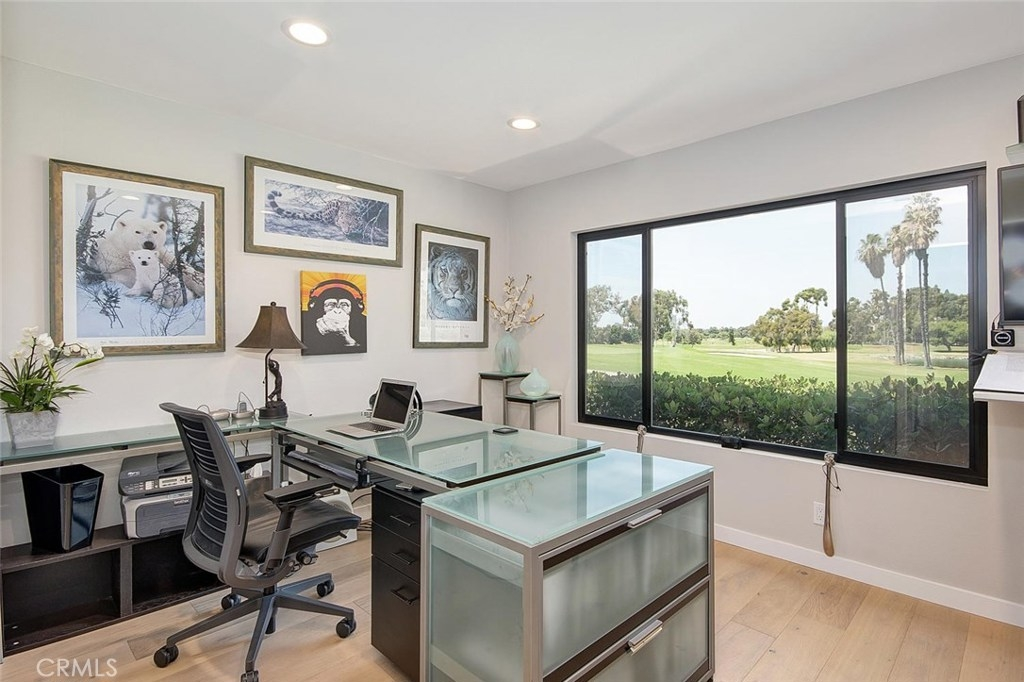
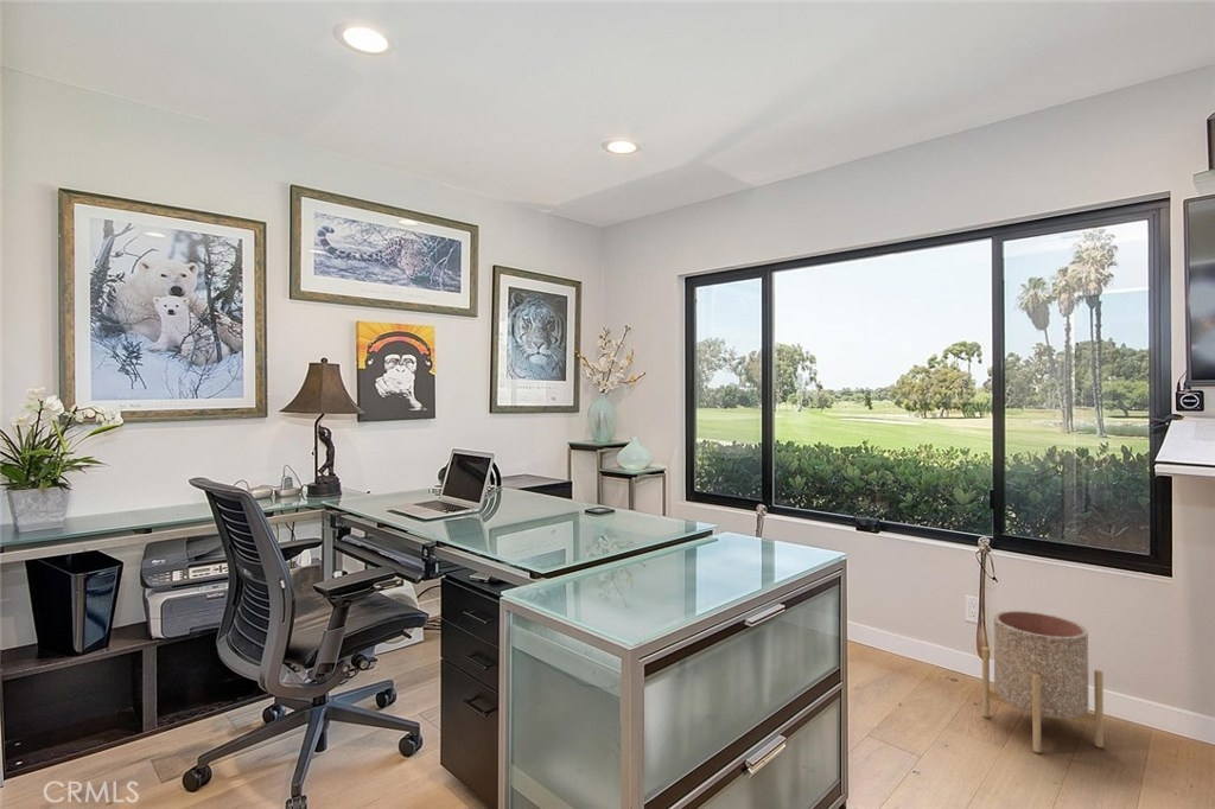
+ planter (1039, 676)
